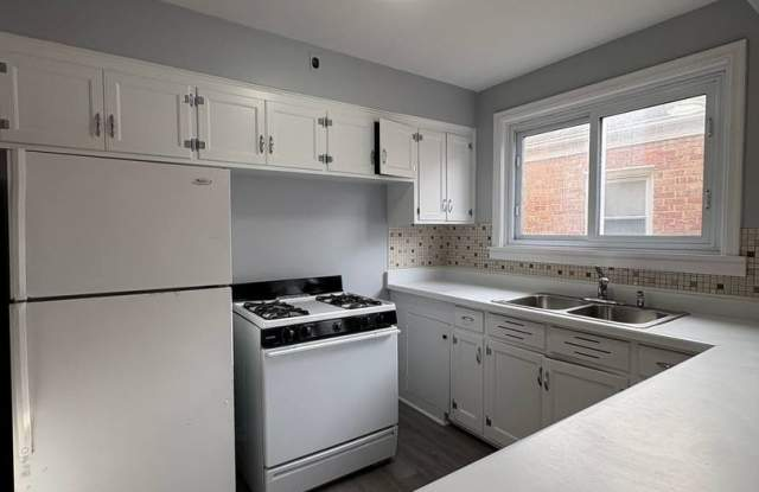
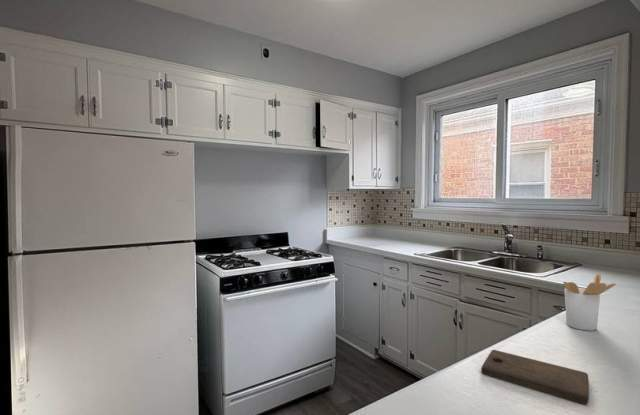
+ utensil holder (588, 302)
+ cutting board (533, 373)
